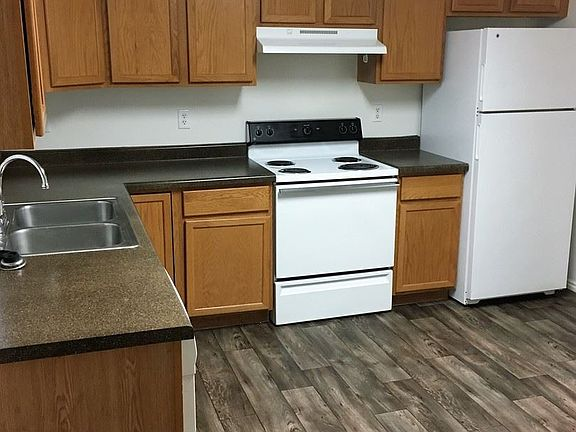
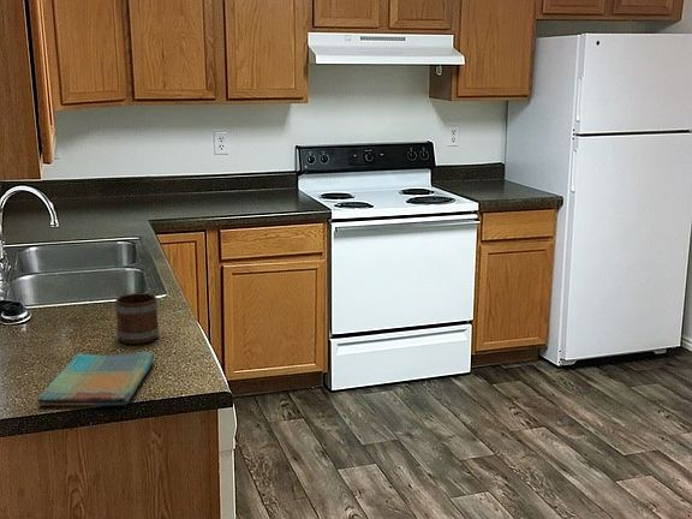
+ mug (138, 315)
+ dish towel (100, 376)
